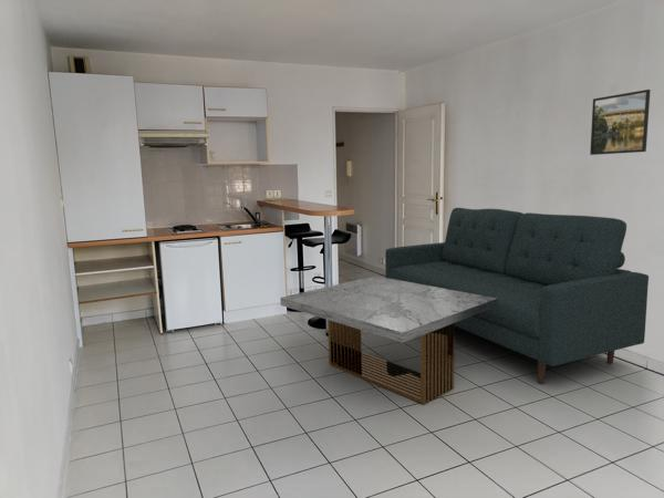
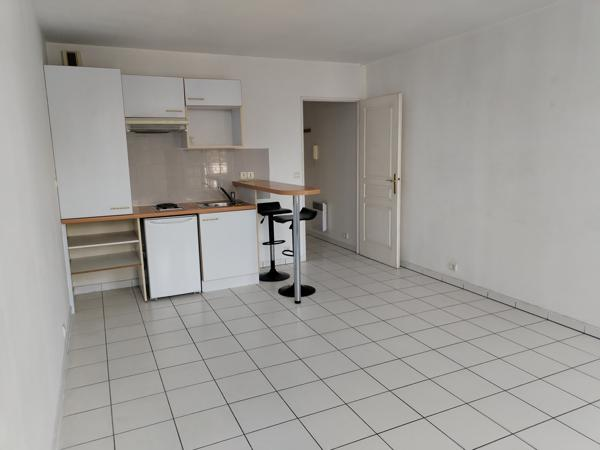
- coffee table (386, 336)
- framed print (618, 124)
- sofa (492, 276)
